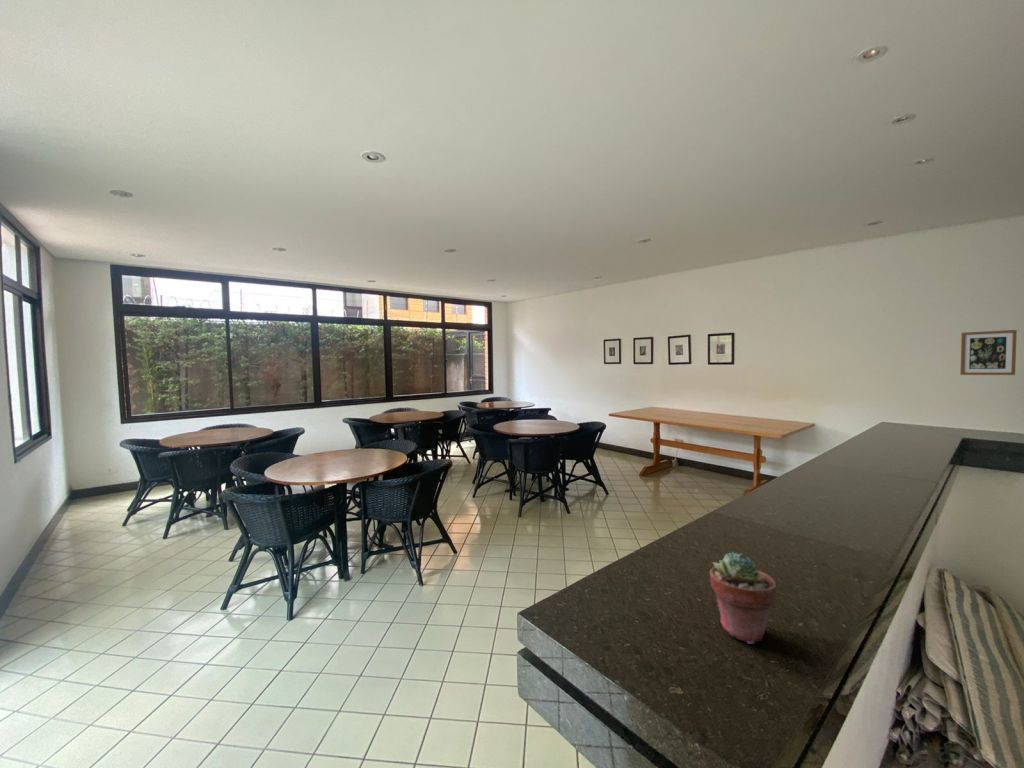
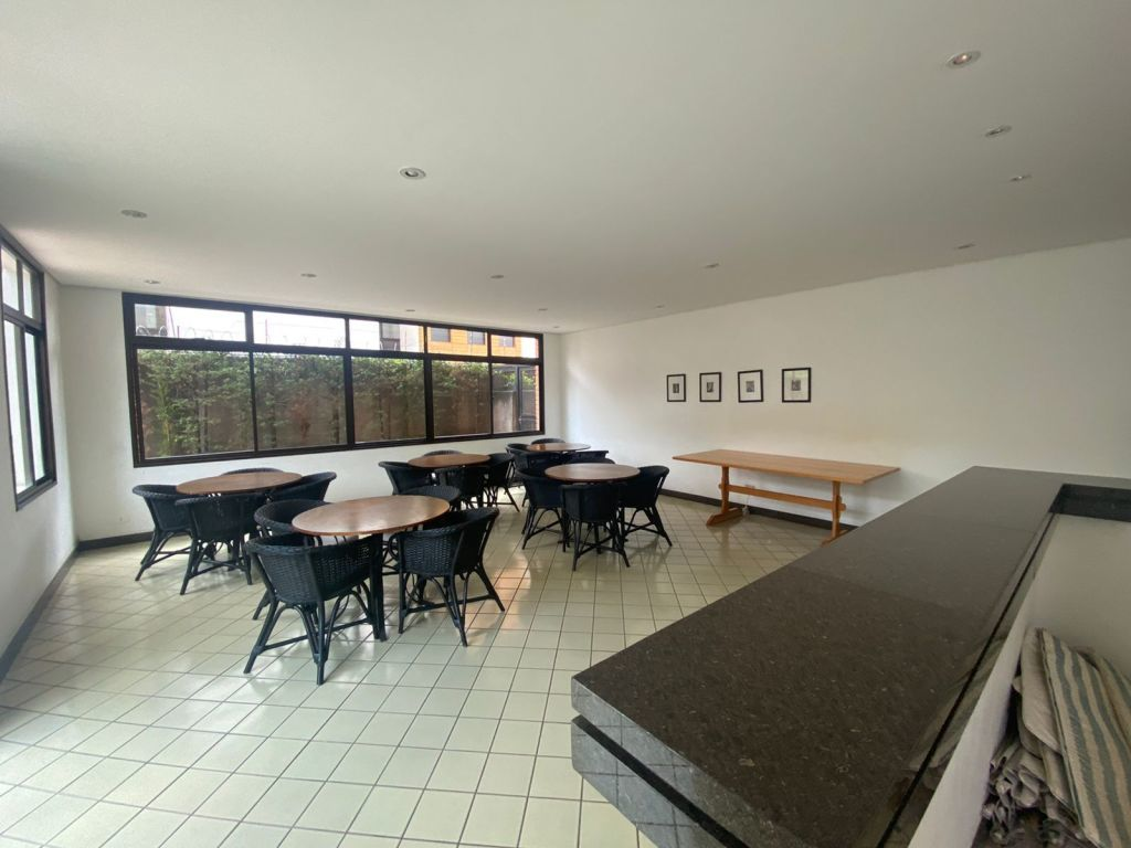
- wall art (987, 353)
- potted succulent (741, 592)
